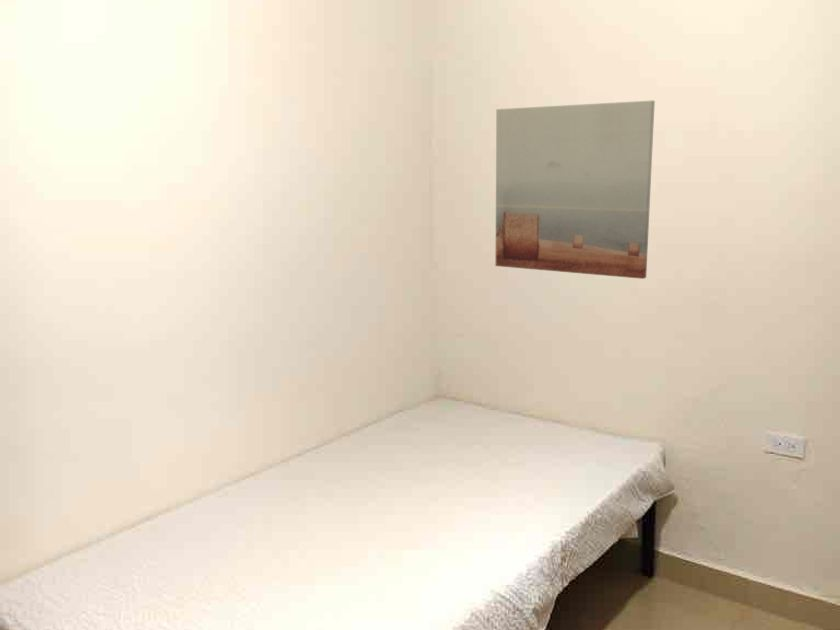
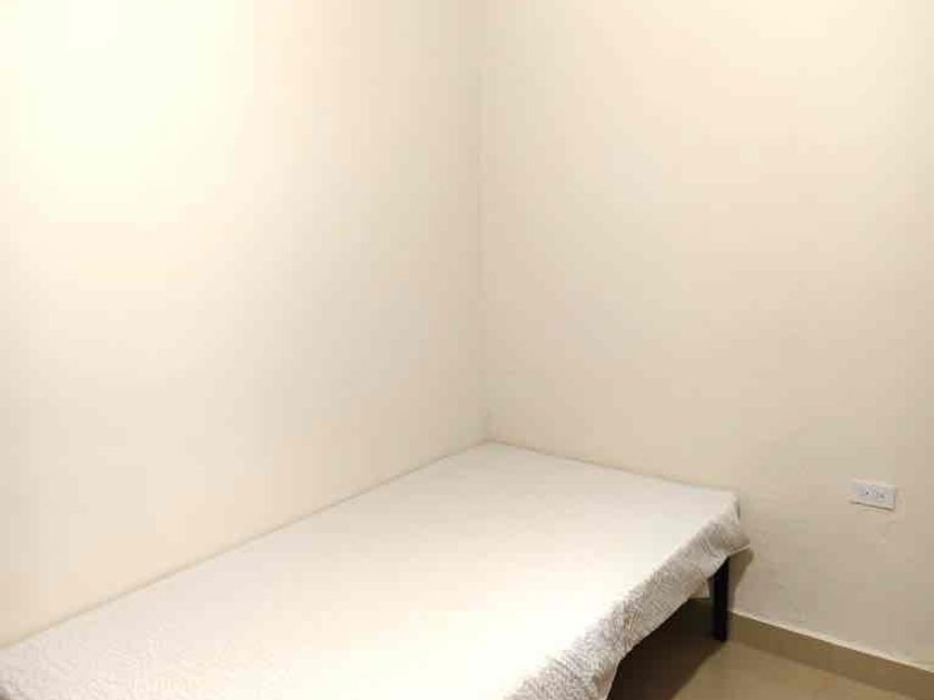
- wall art (568, 190)
